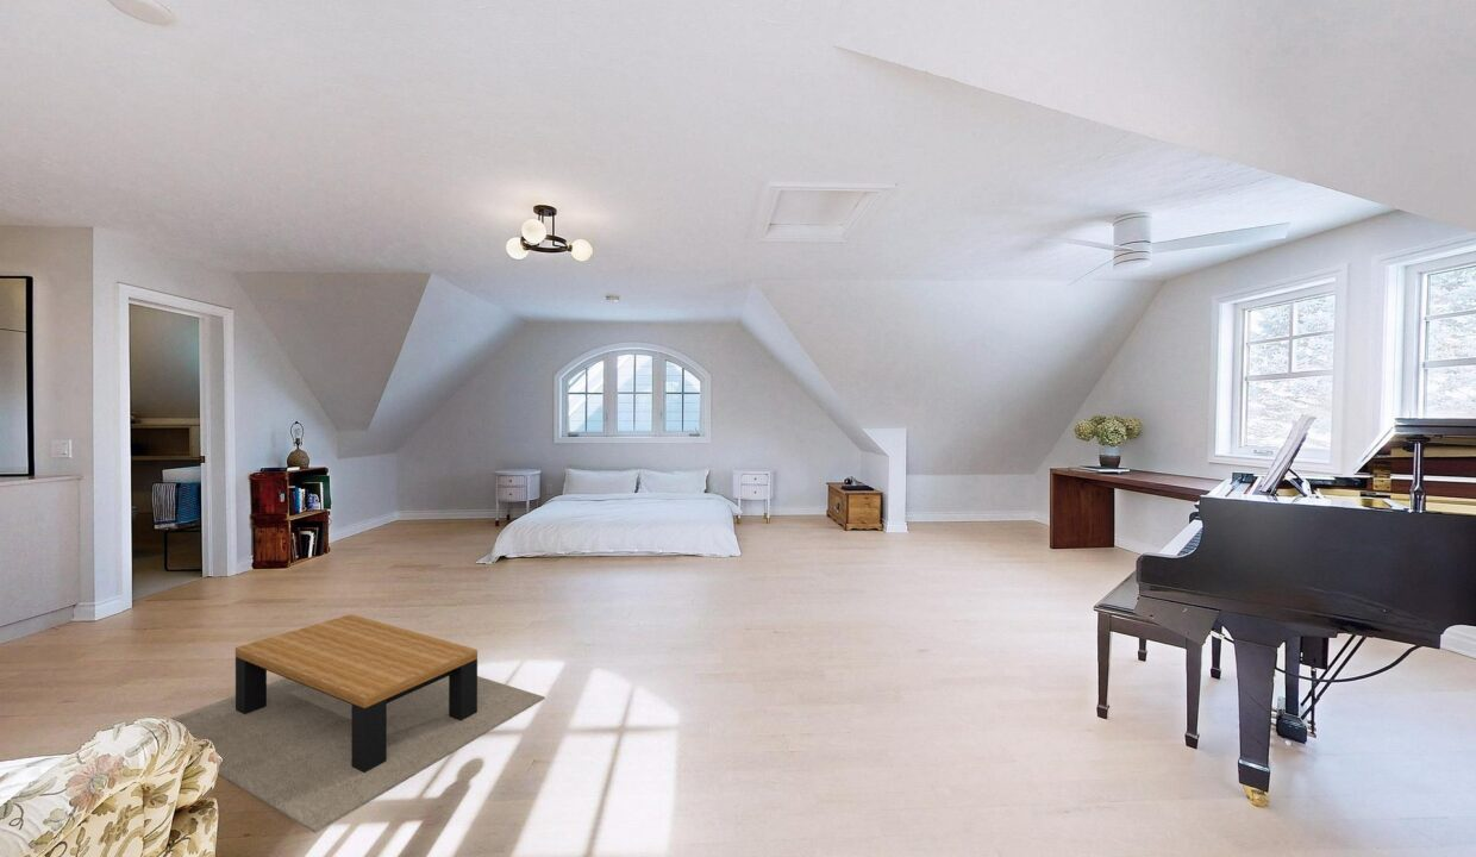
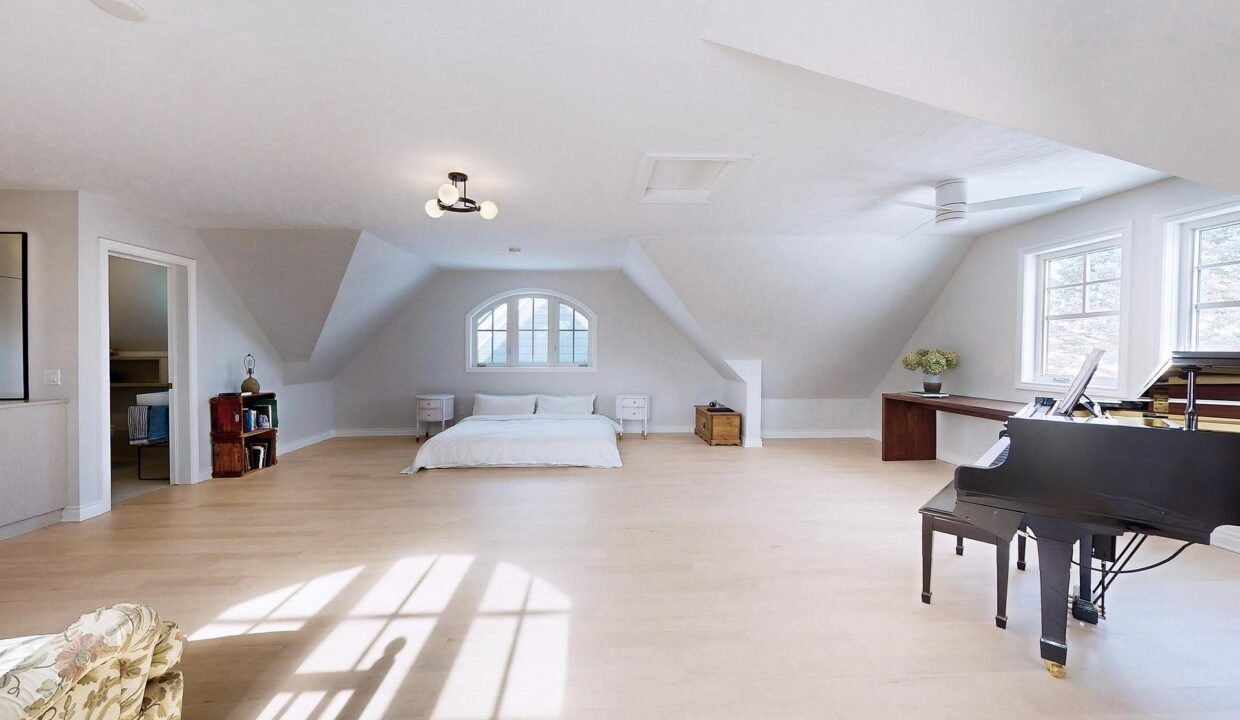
- coffee table (356, 681)
